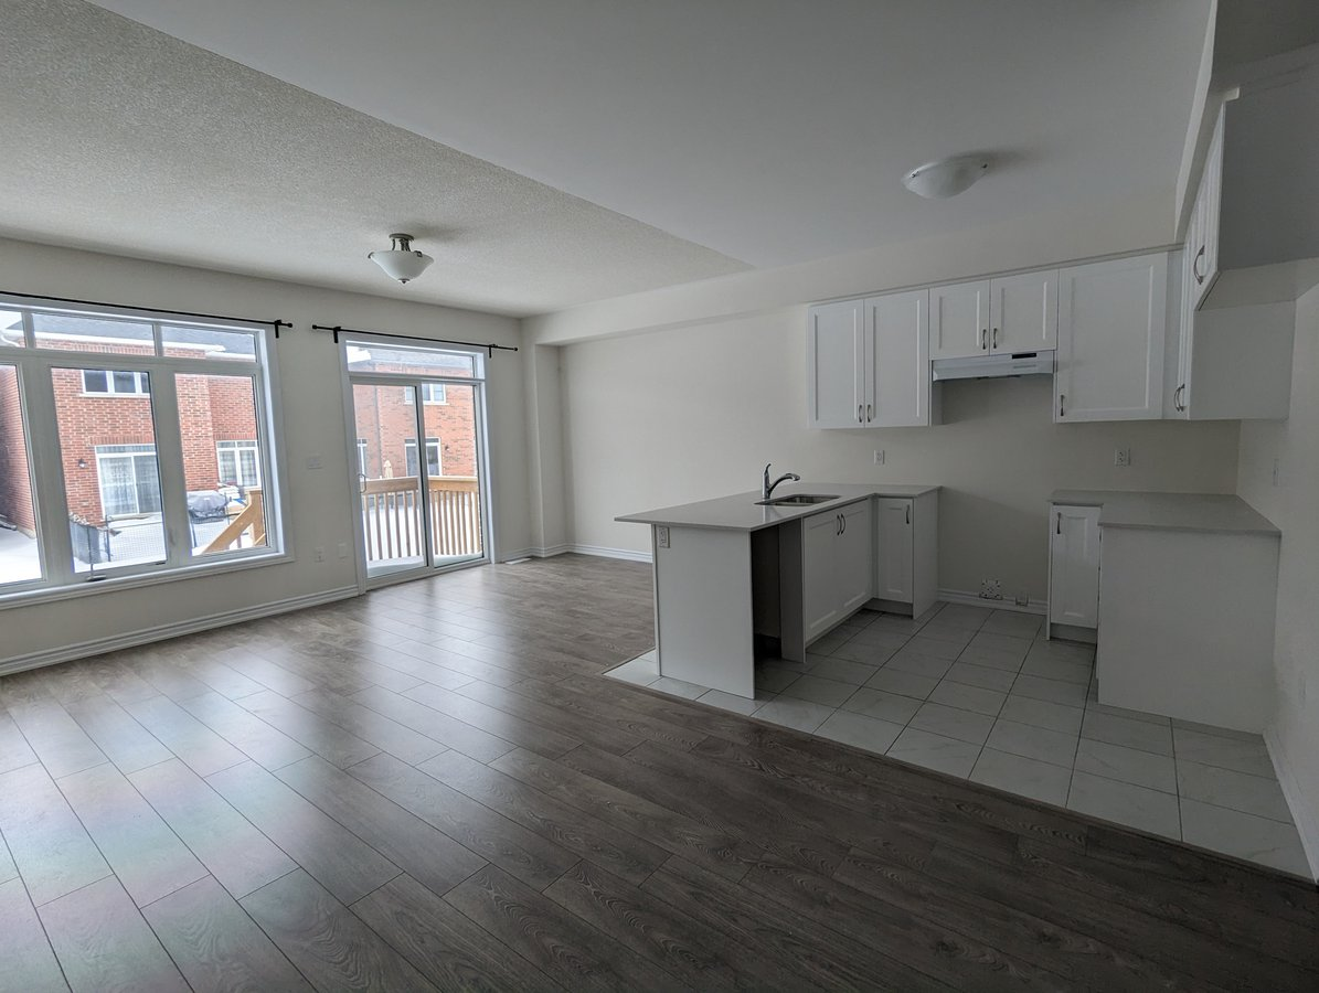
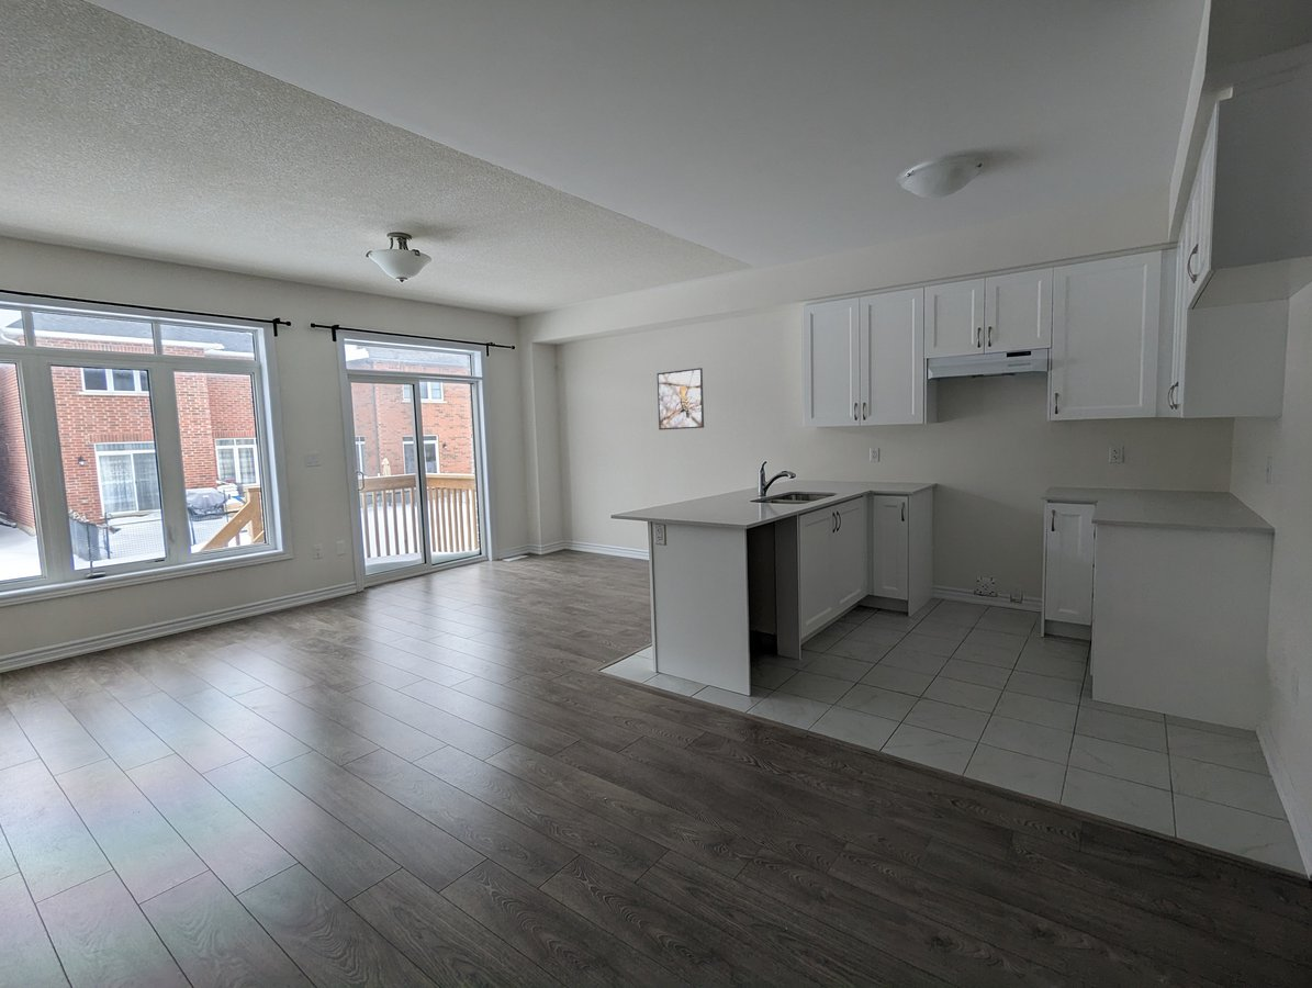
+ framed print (680, 400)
